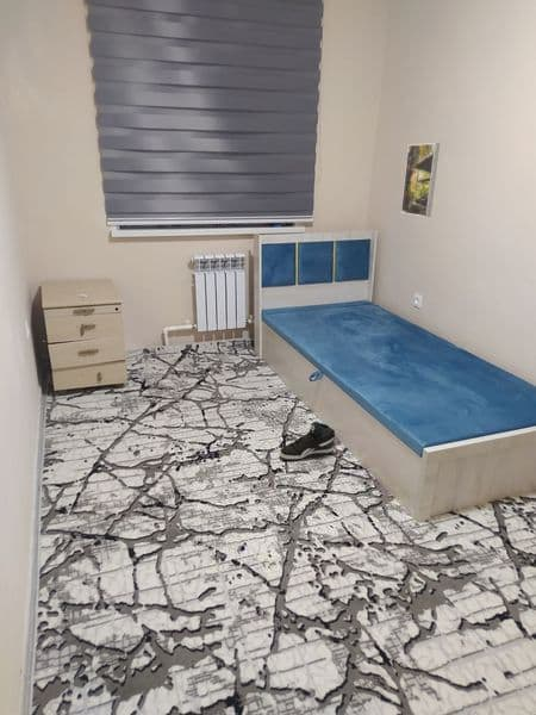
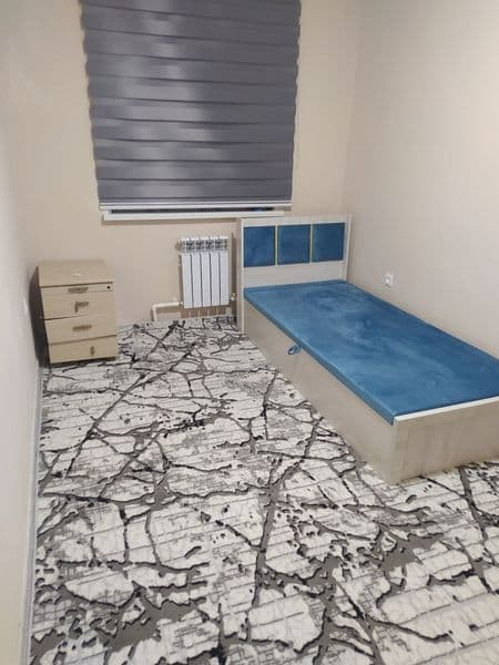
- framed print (418, 180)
- sneaker (306, 437)
